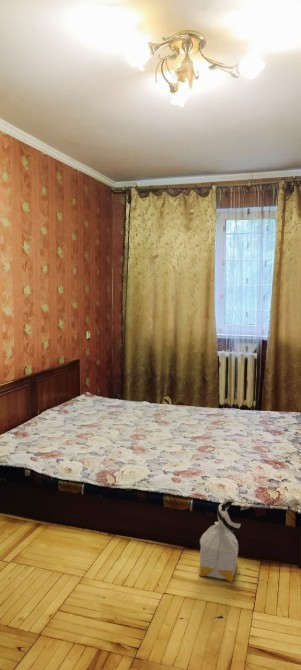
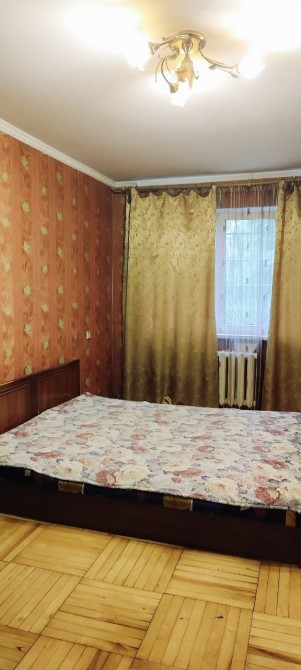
- bag (221, 535)
